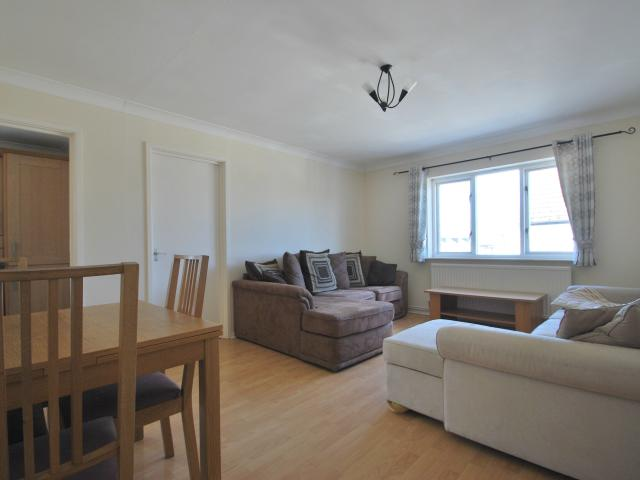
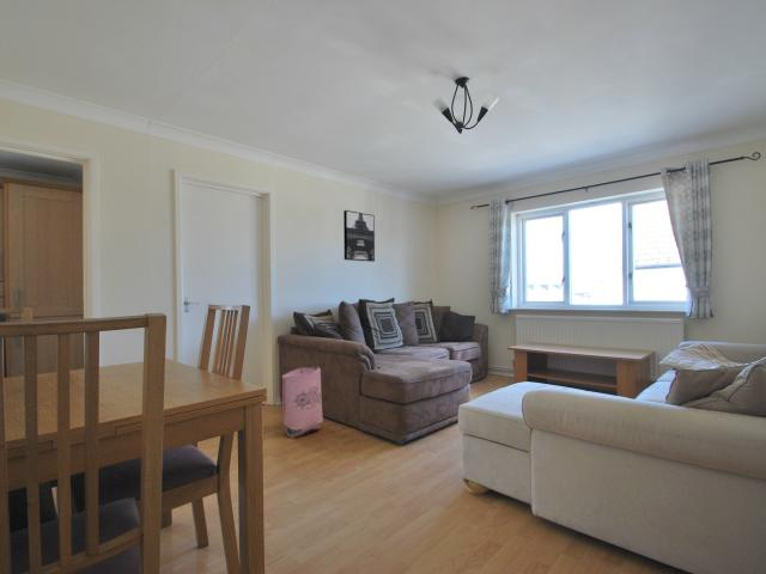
+ wall art (359, 237)
+ bag (303, 401)
